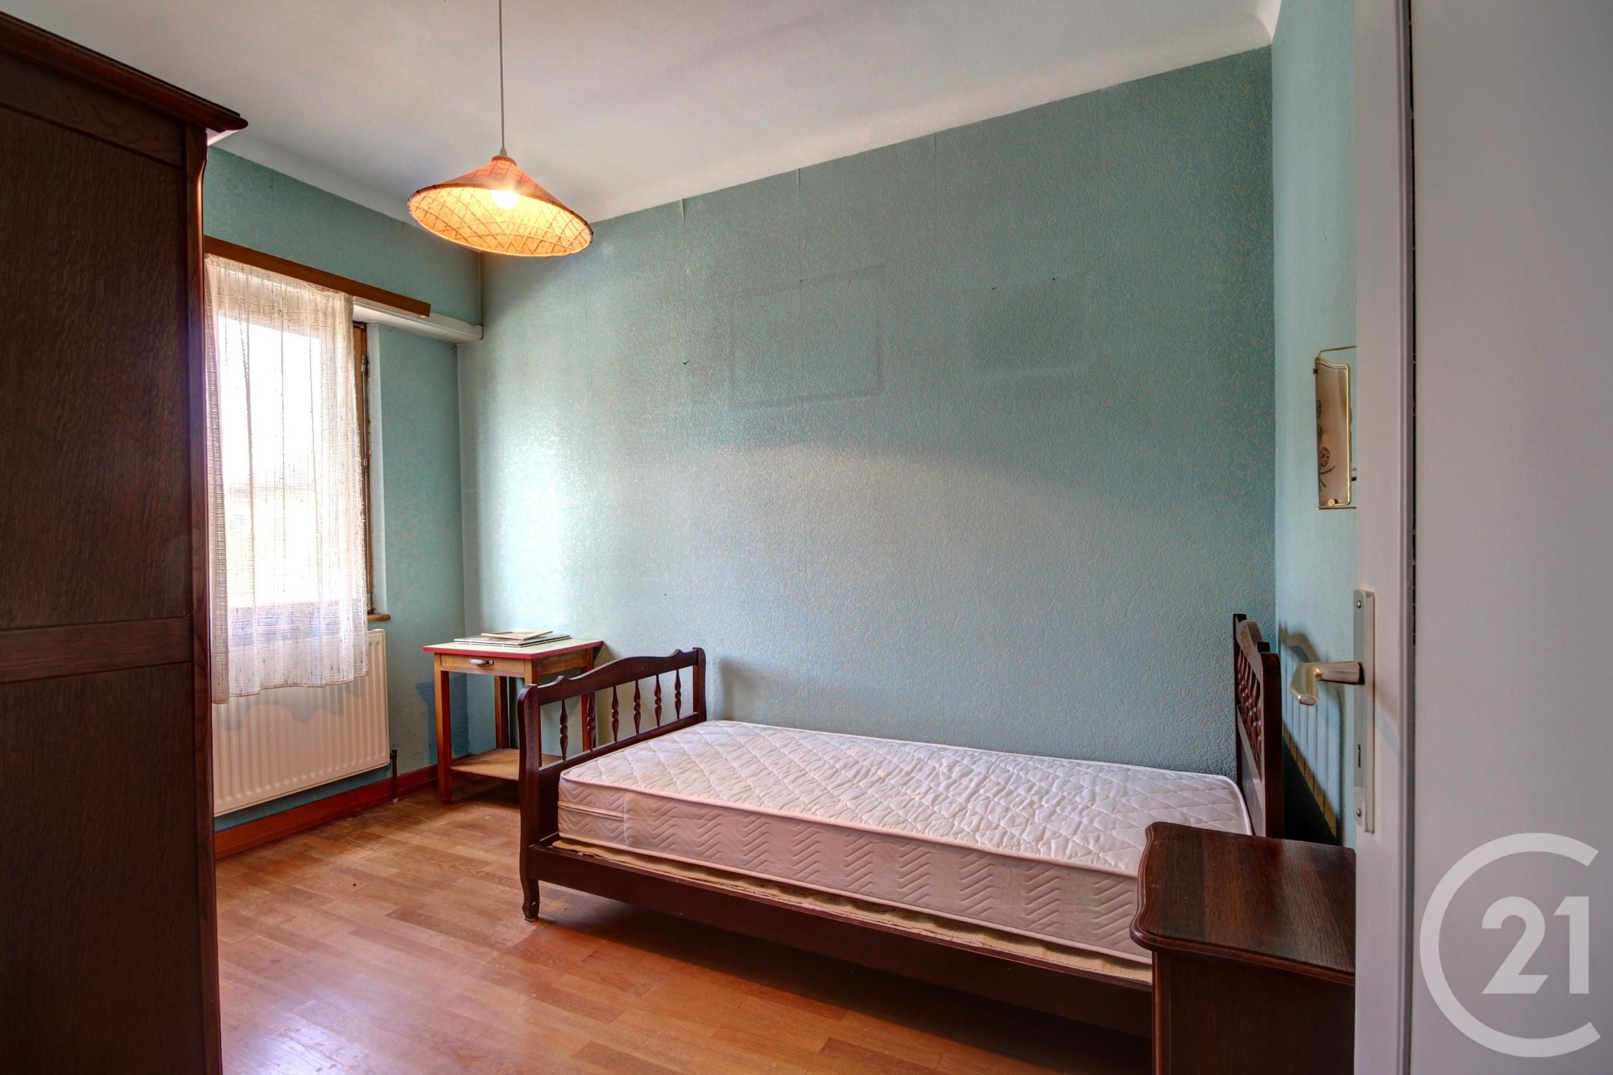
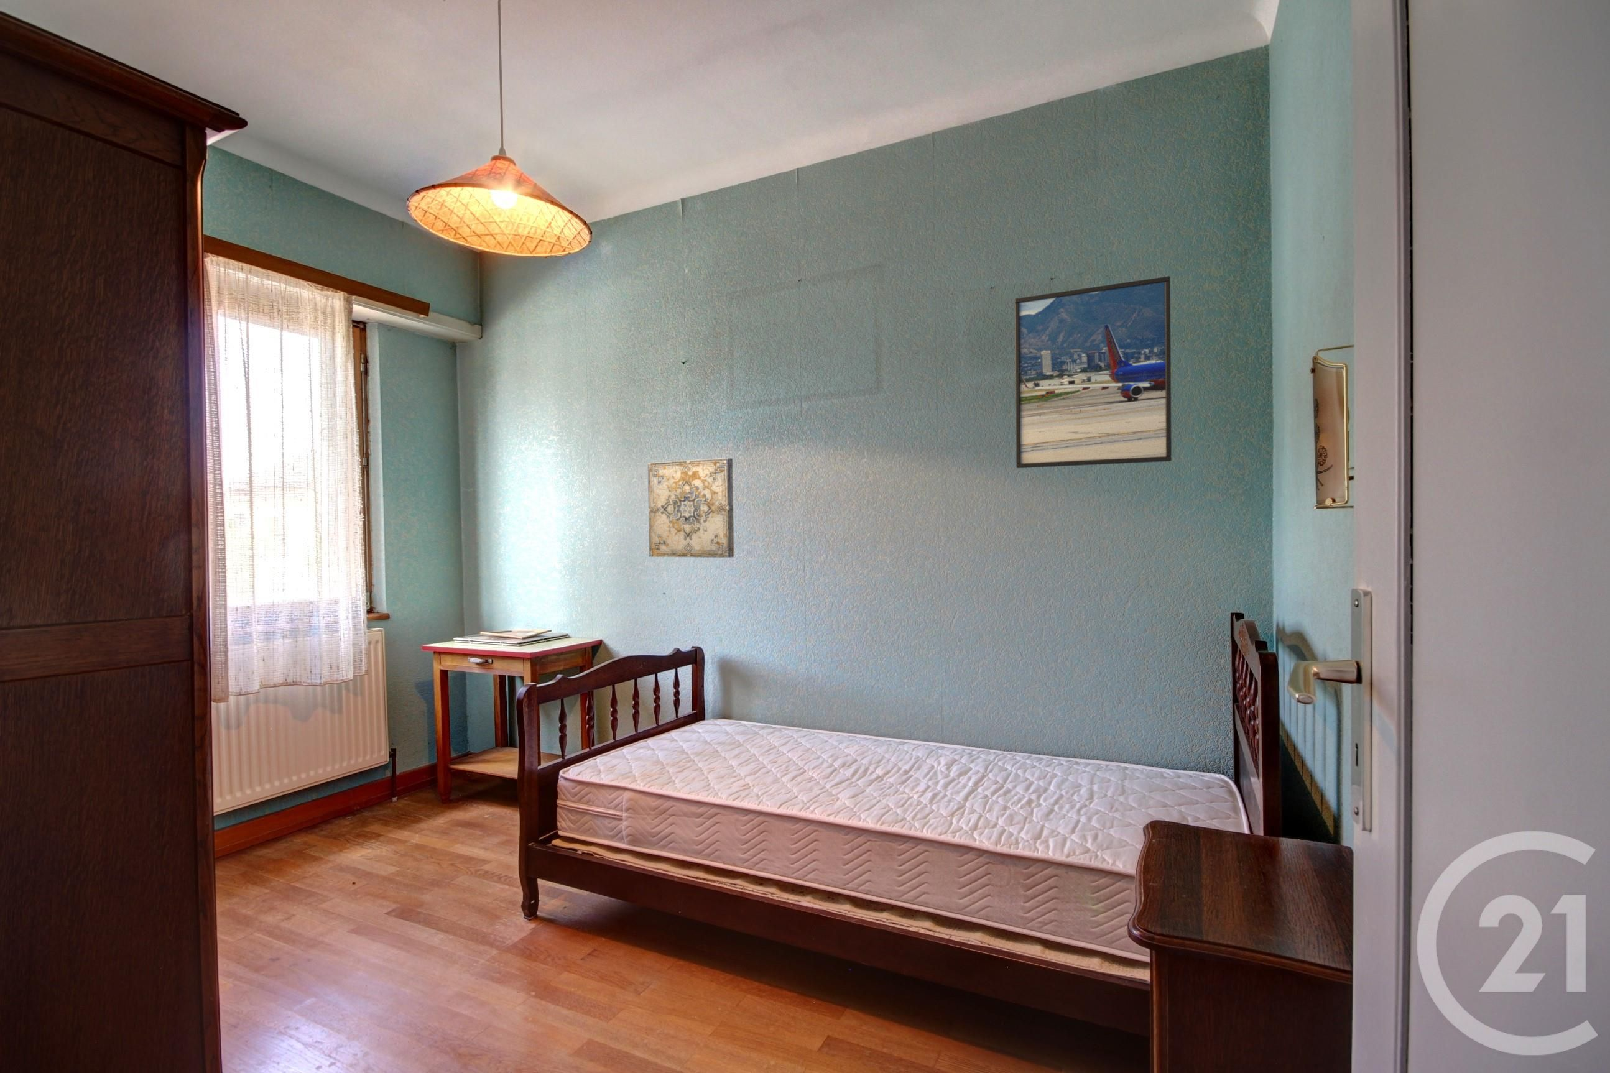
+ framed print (1089, 377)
+ wall art (690, 509)
